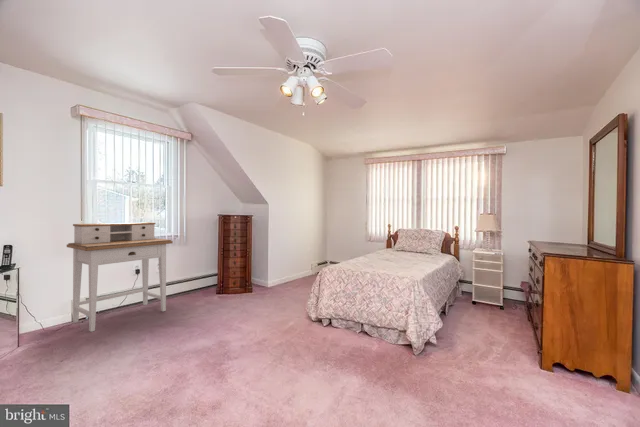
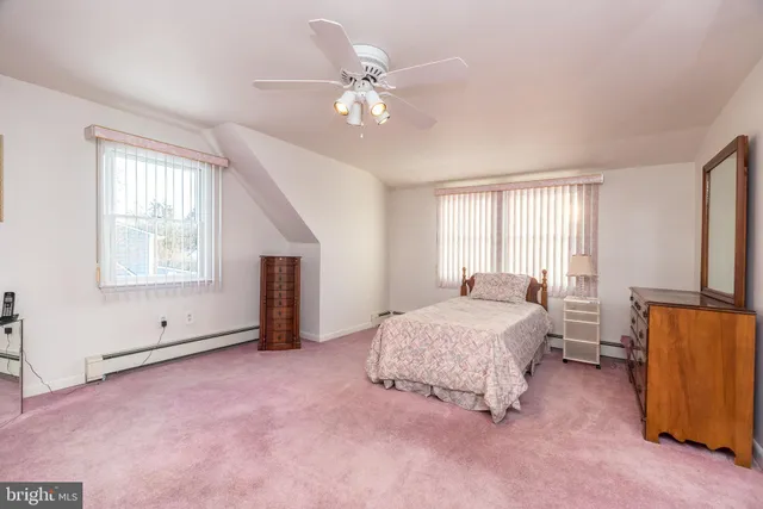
- desk (119, 262)
